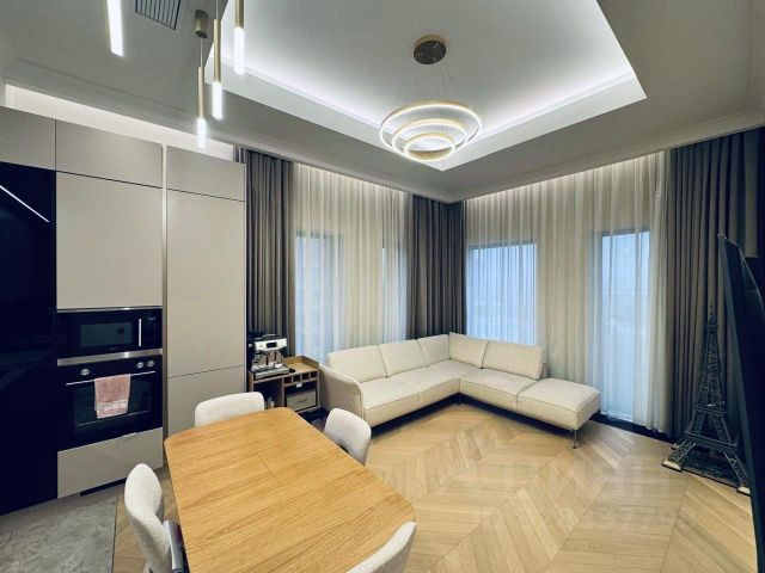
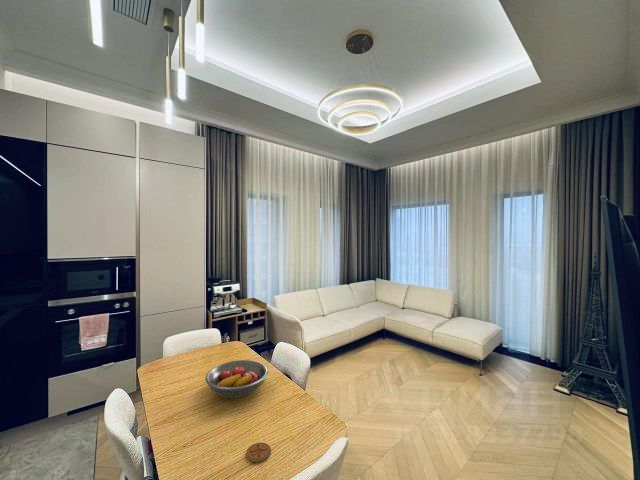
+ fruit bowl (237, 379)
+ coaster (258, 451)
